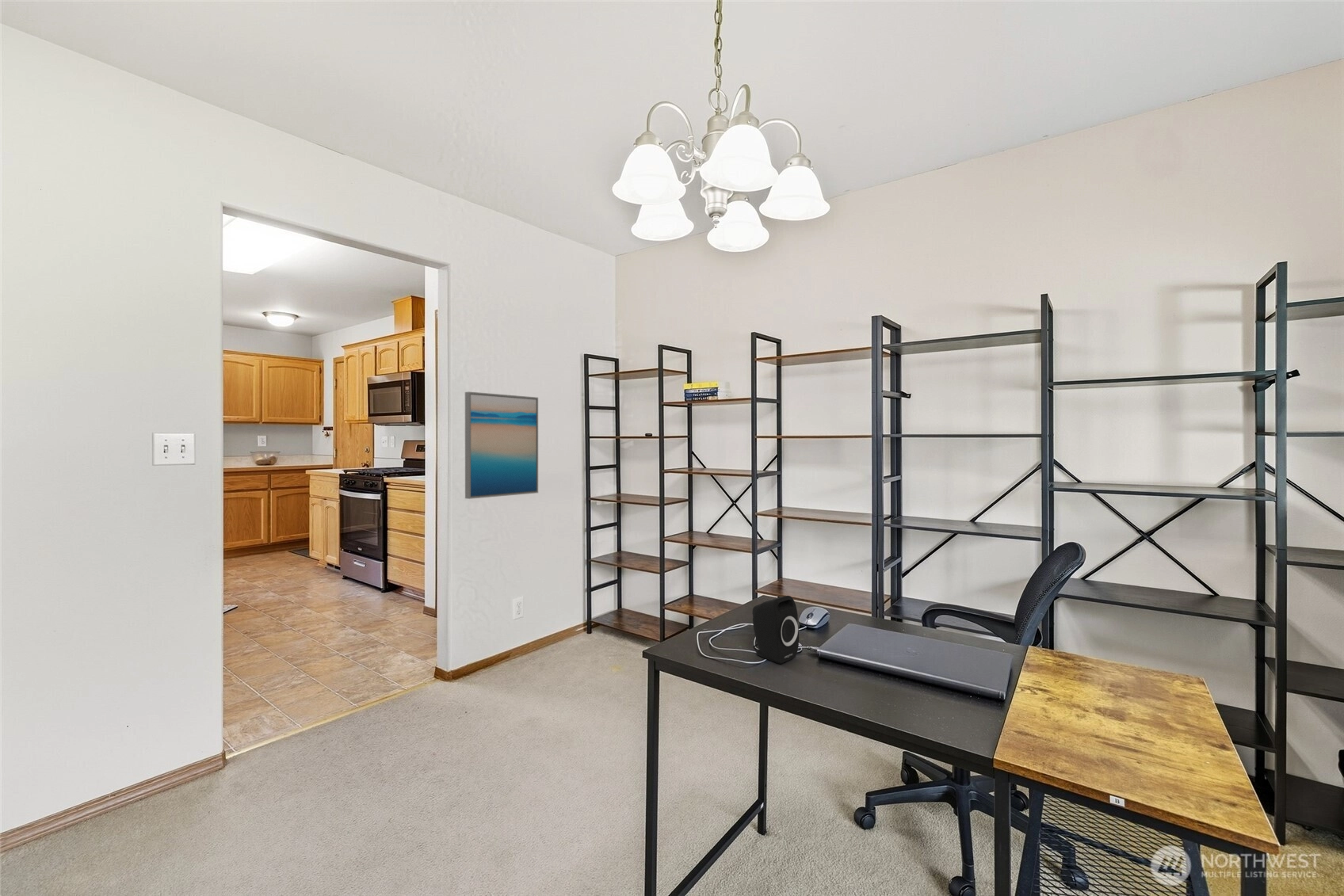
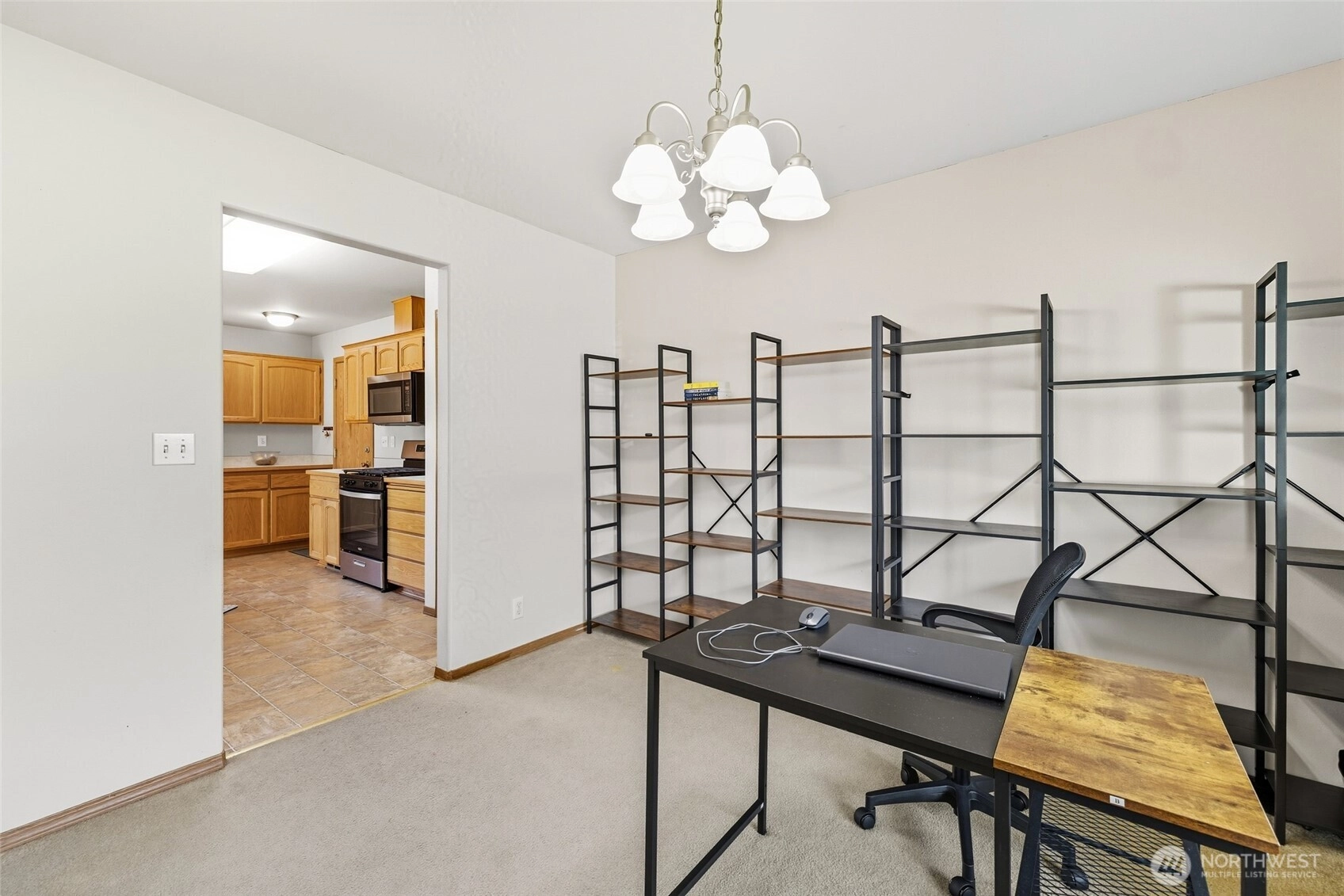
- wall art (503, 445)
- speaker (772, 625)
